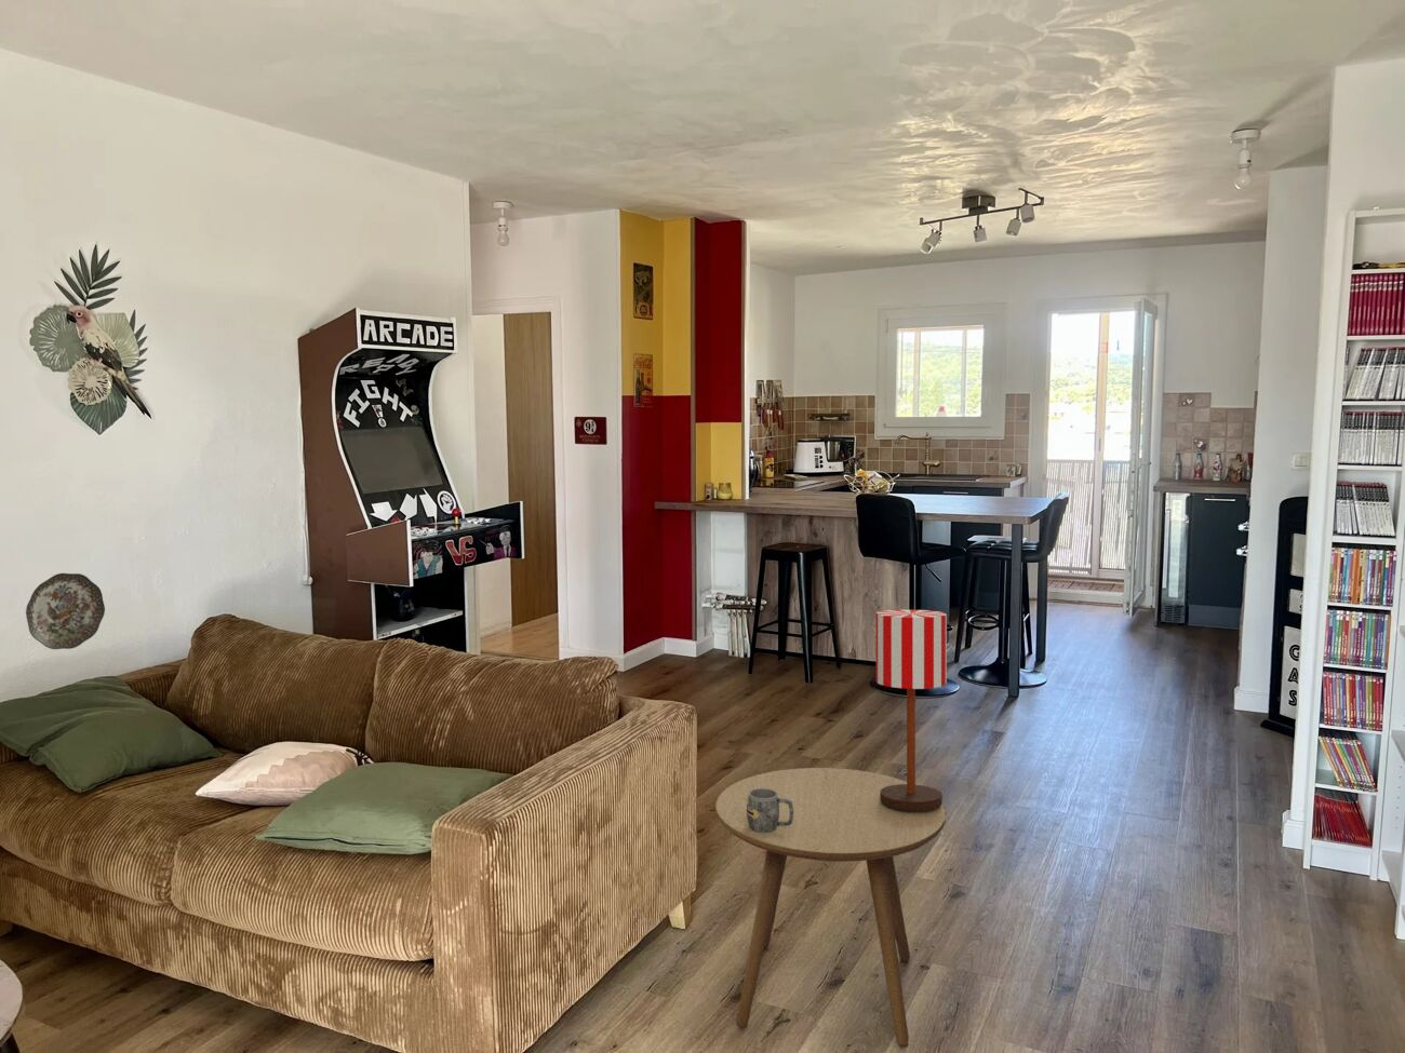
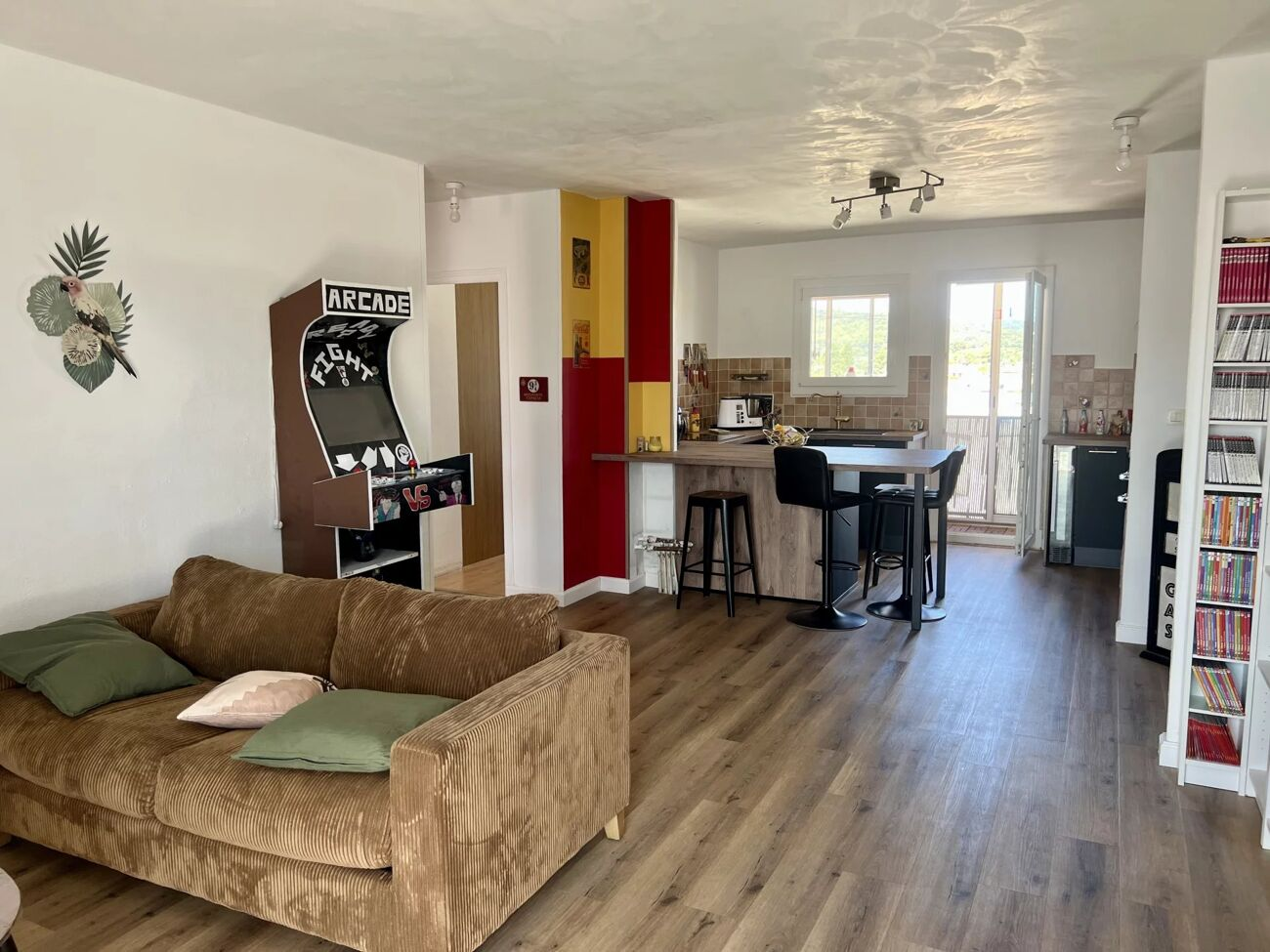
- mug (770, 810)
- decorative plate (64, 611)
- side table (831, 861)
- table lamp (913, 710)
